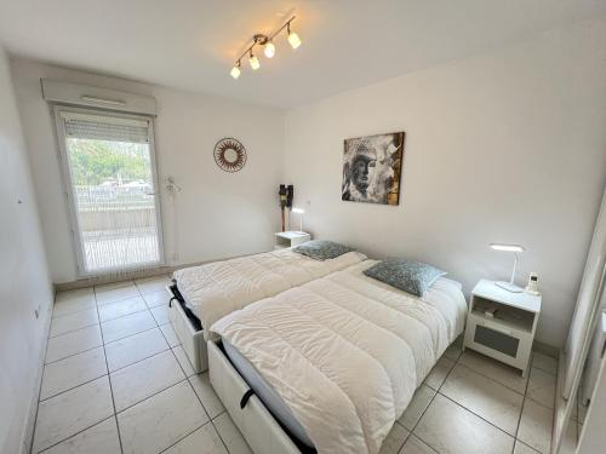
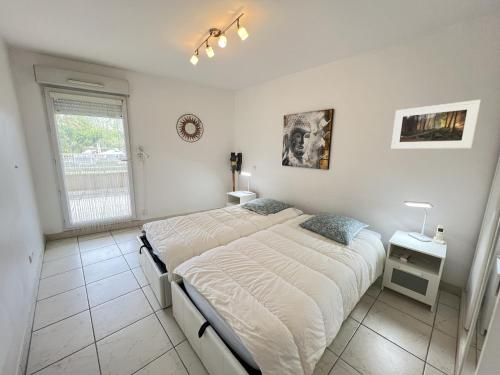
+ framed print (429, 127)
